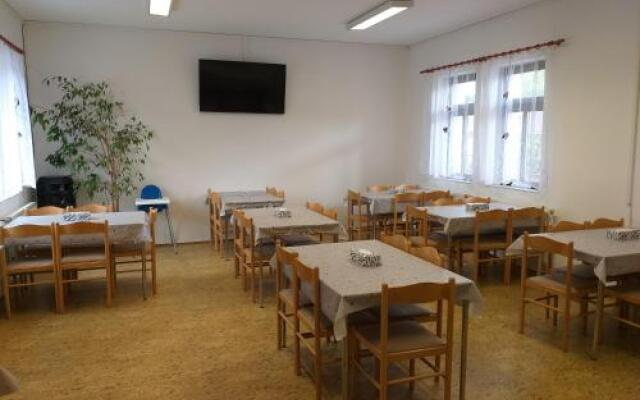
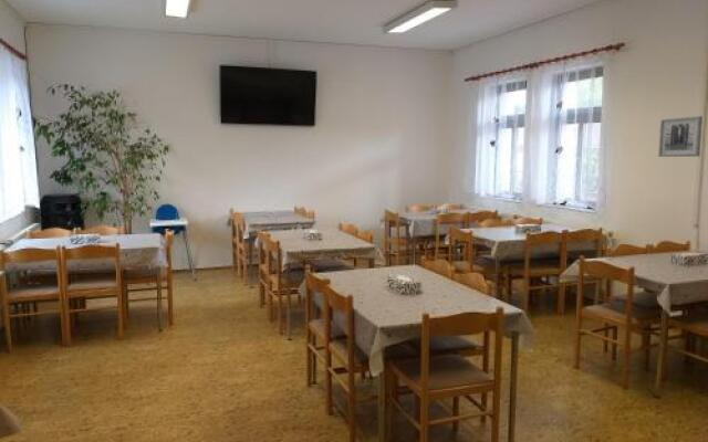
+ wall art (679, 137)
